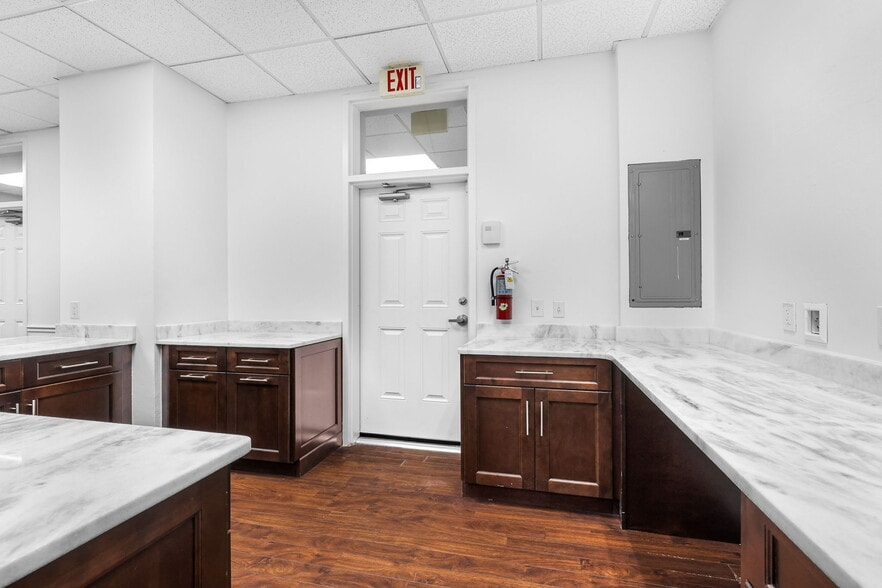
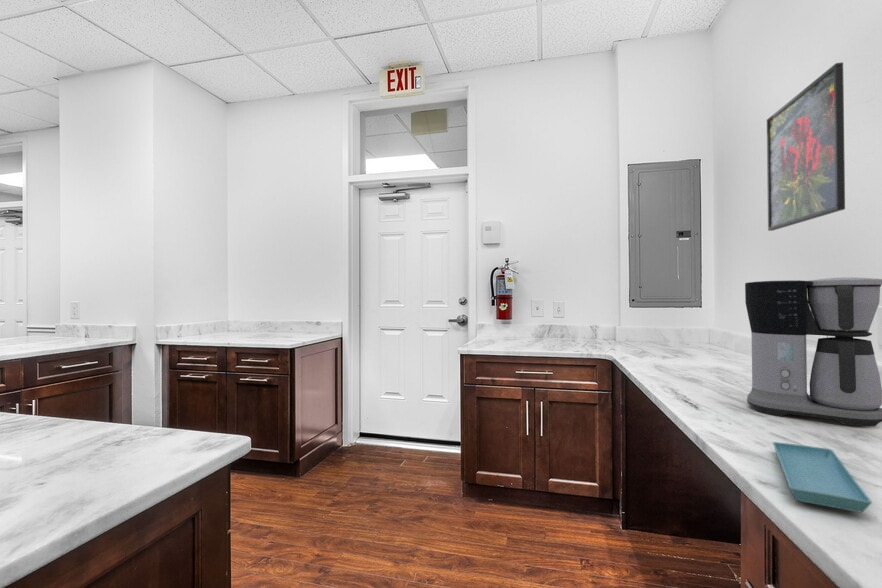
+ saucer (813, 472)
+ coffee maker (805, 346)
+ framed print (800, 158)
